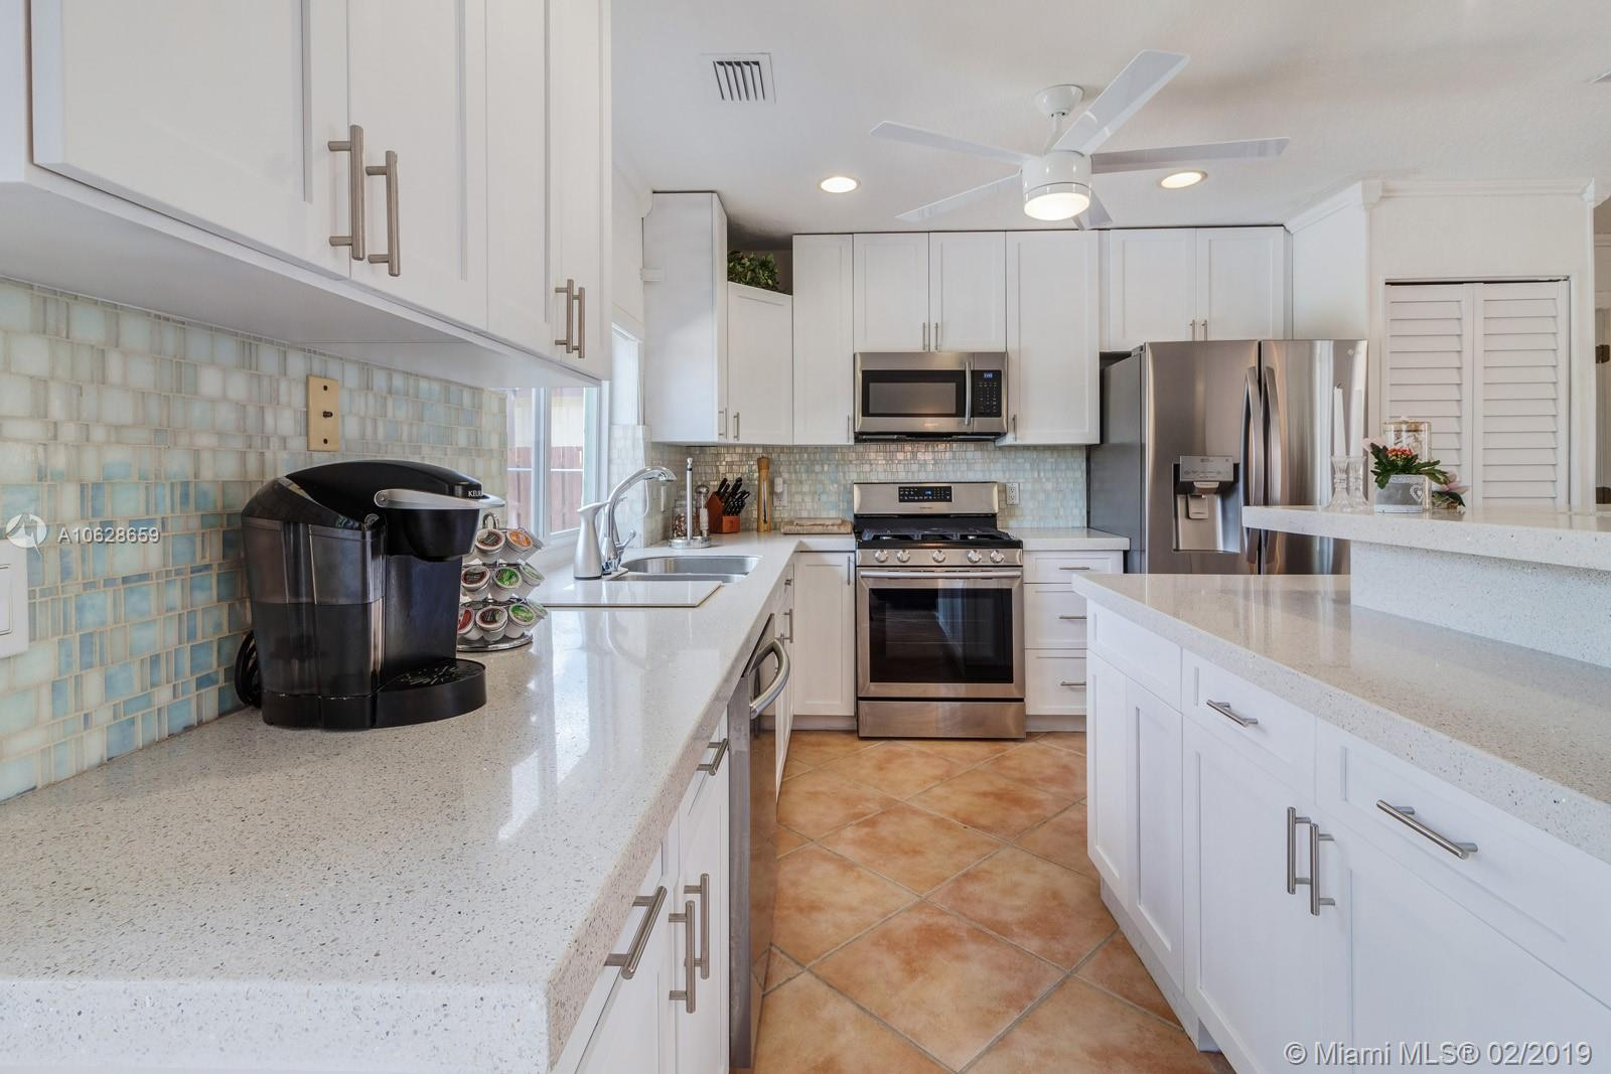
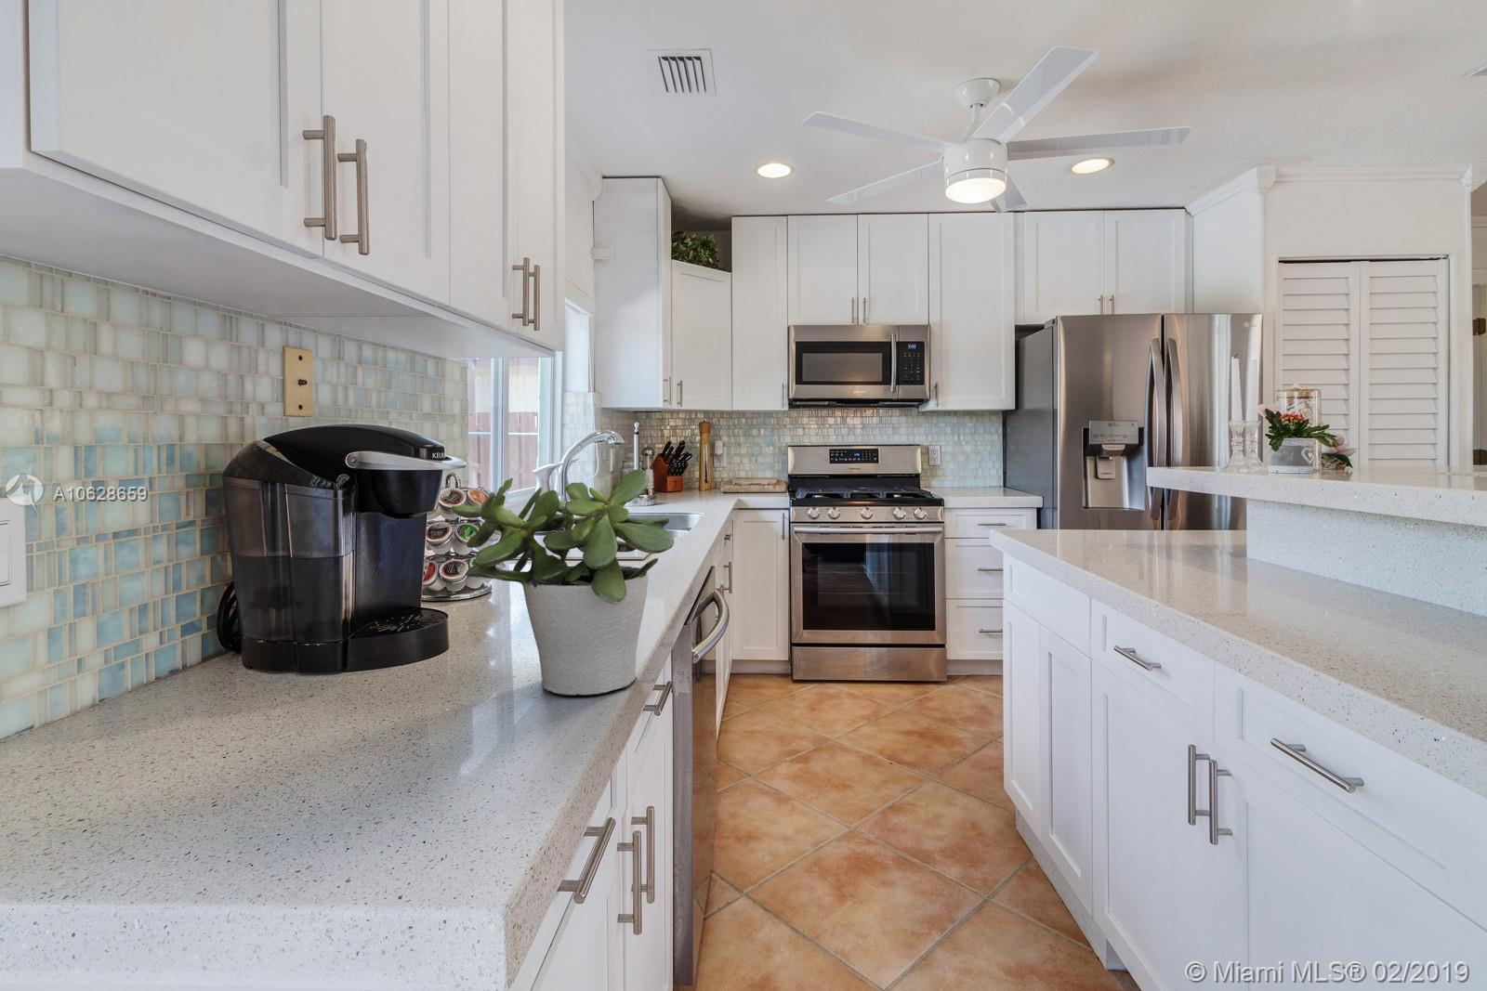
+ potted plant (568, 581)
